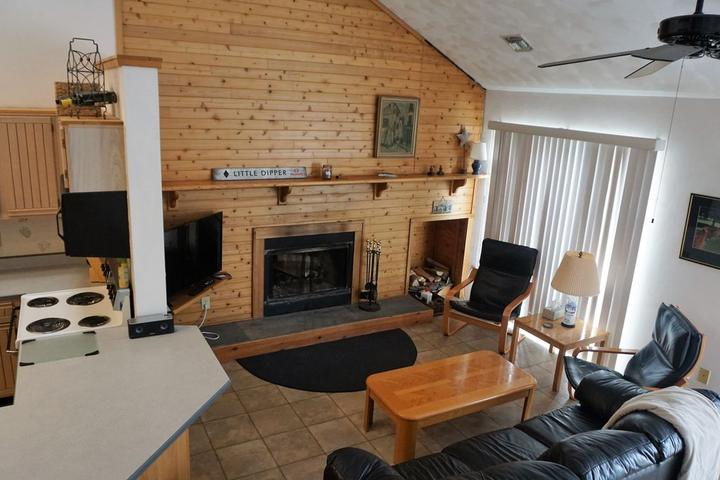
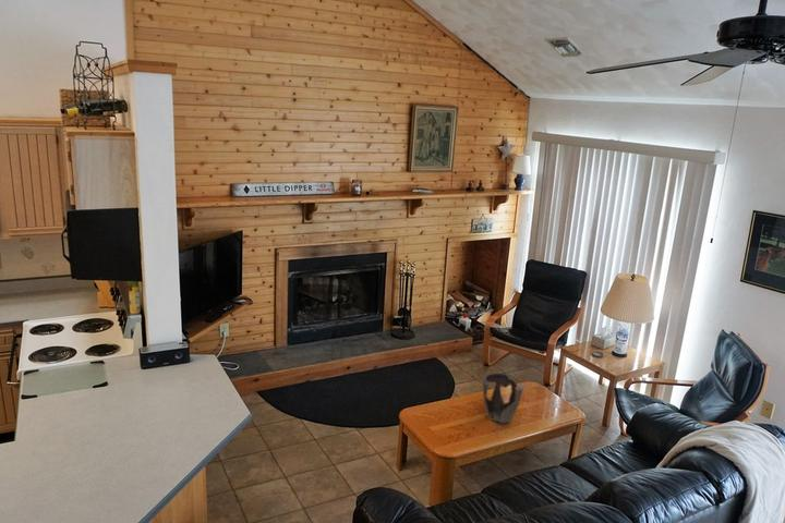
+ decorative bowl (502, 398)
